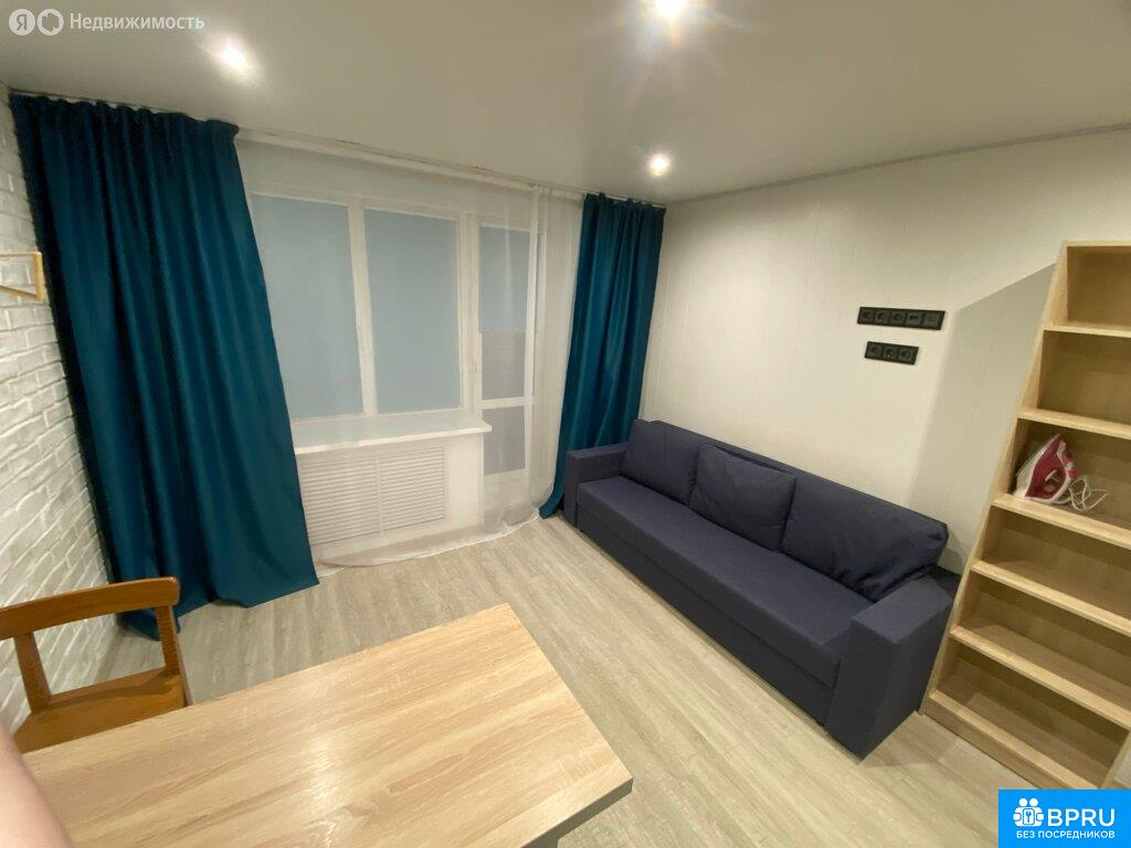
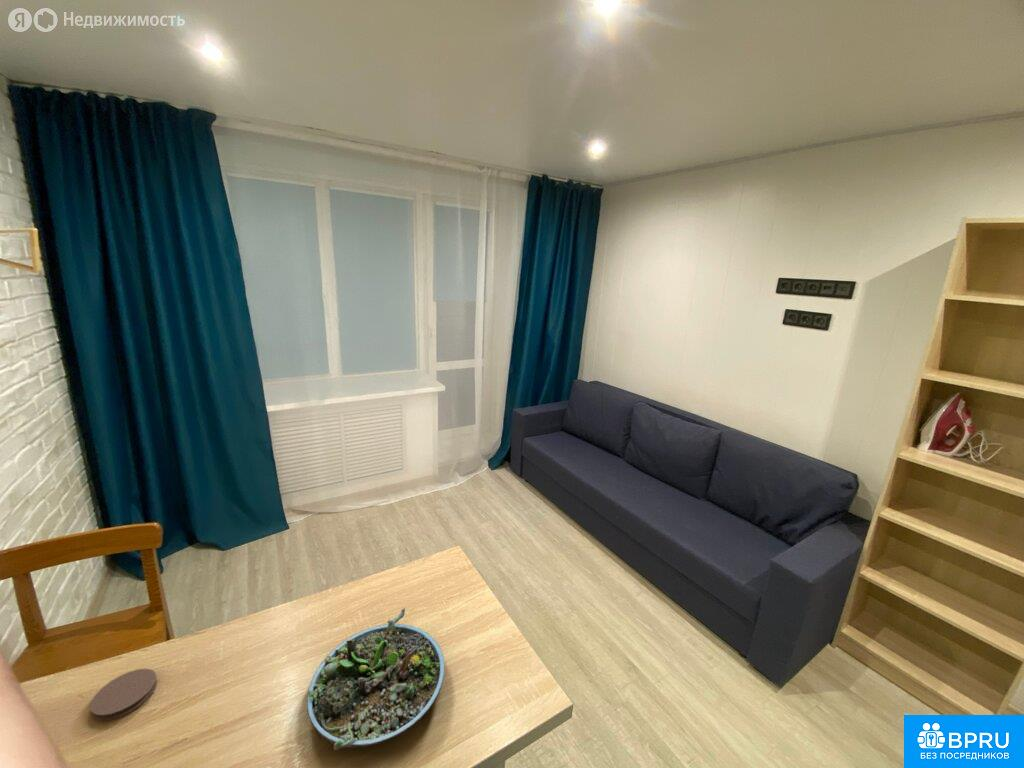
+ coaster (125, 693)
+ succulent planter (378, 666)
